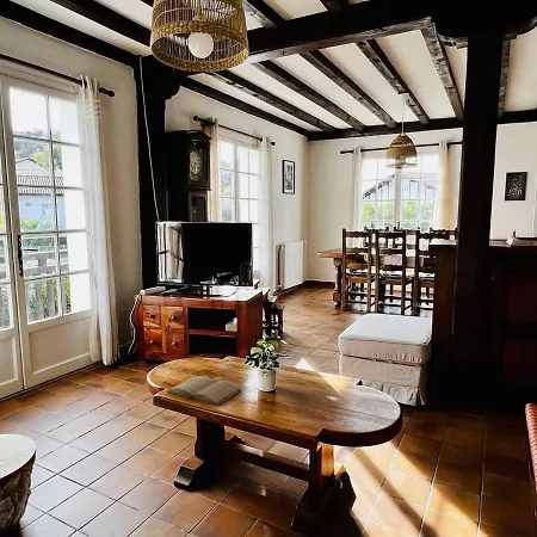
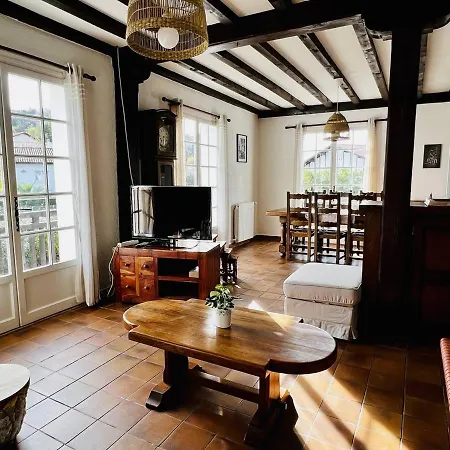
- book (204, 388)
